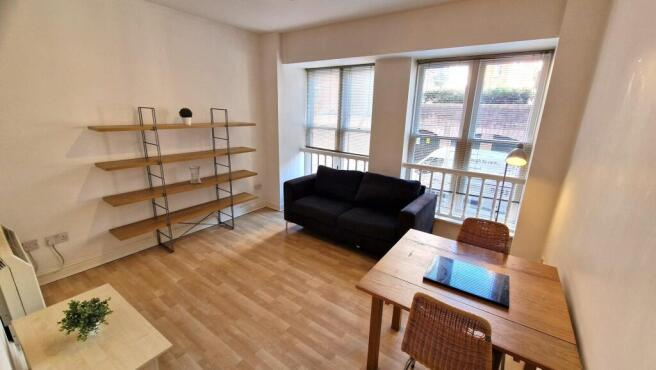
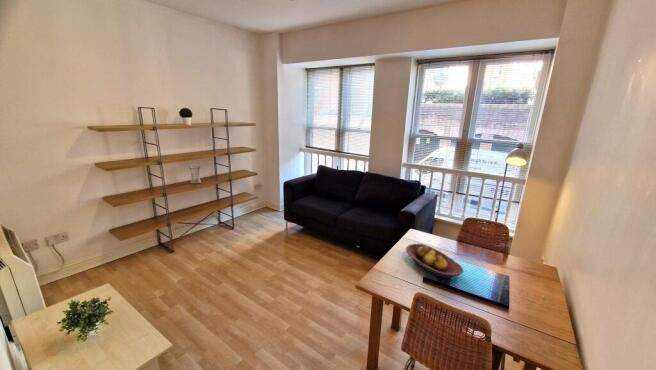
+ fruit bowl (432, 258)
